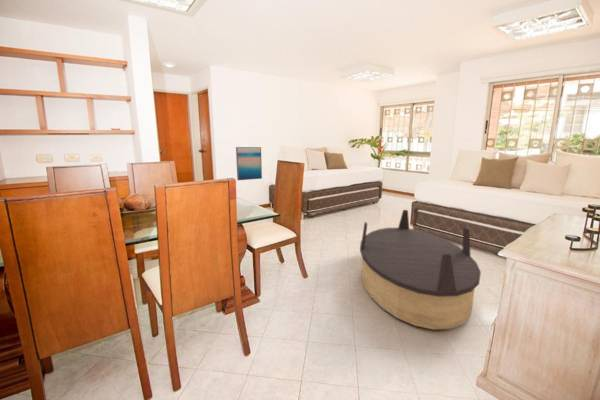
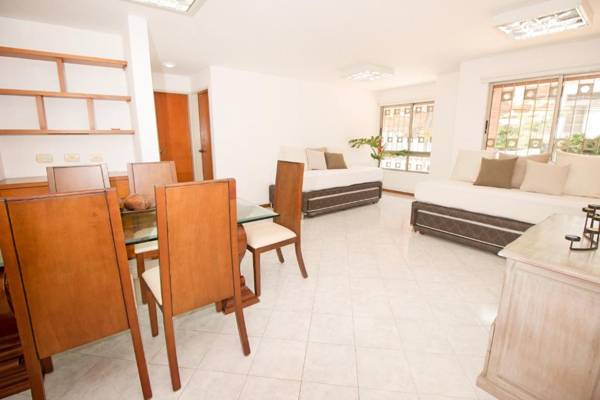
- wall art (249, 163)
- coffee table (412, 253)
